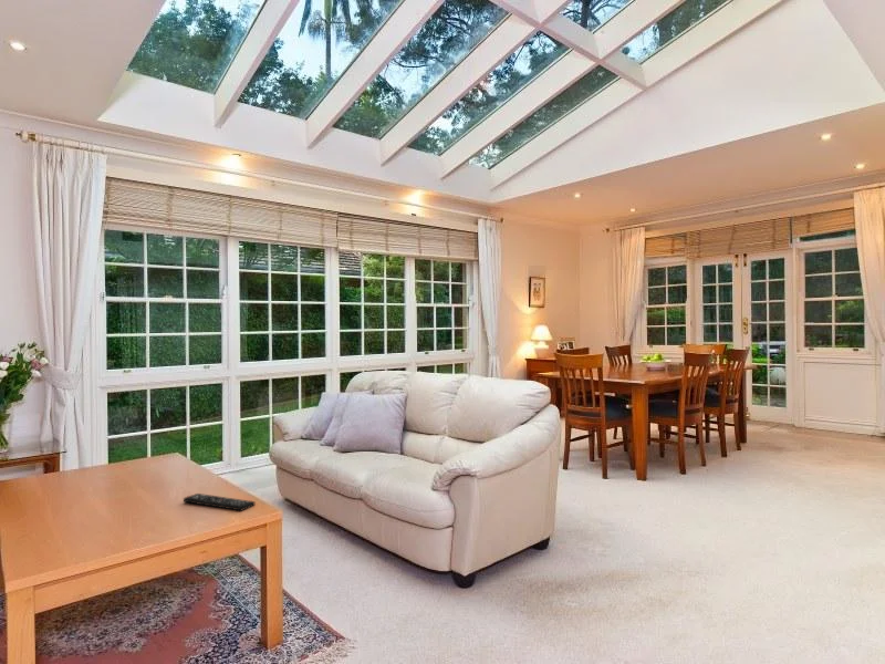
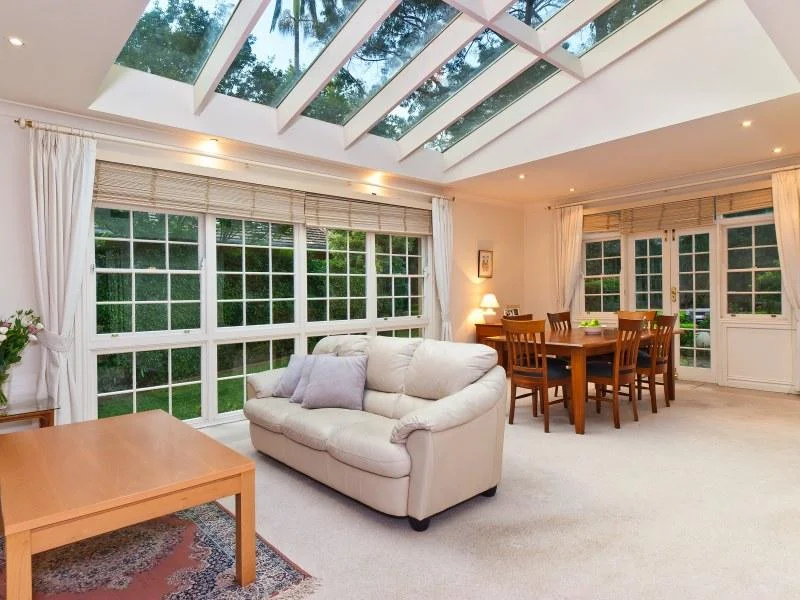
- remote control (218, 500)
